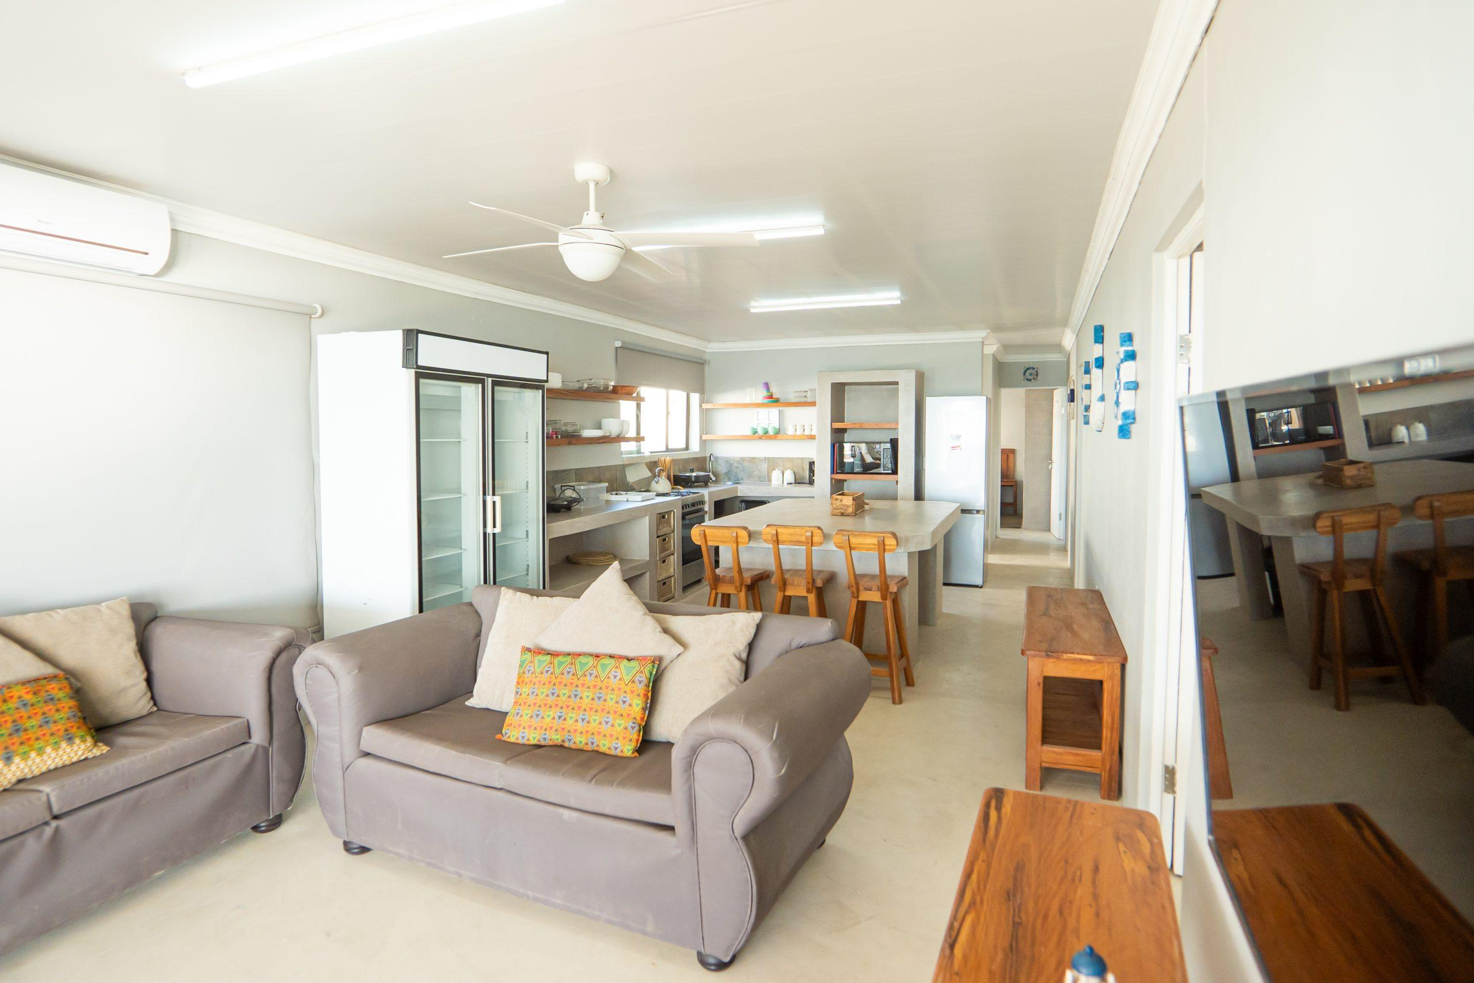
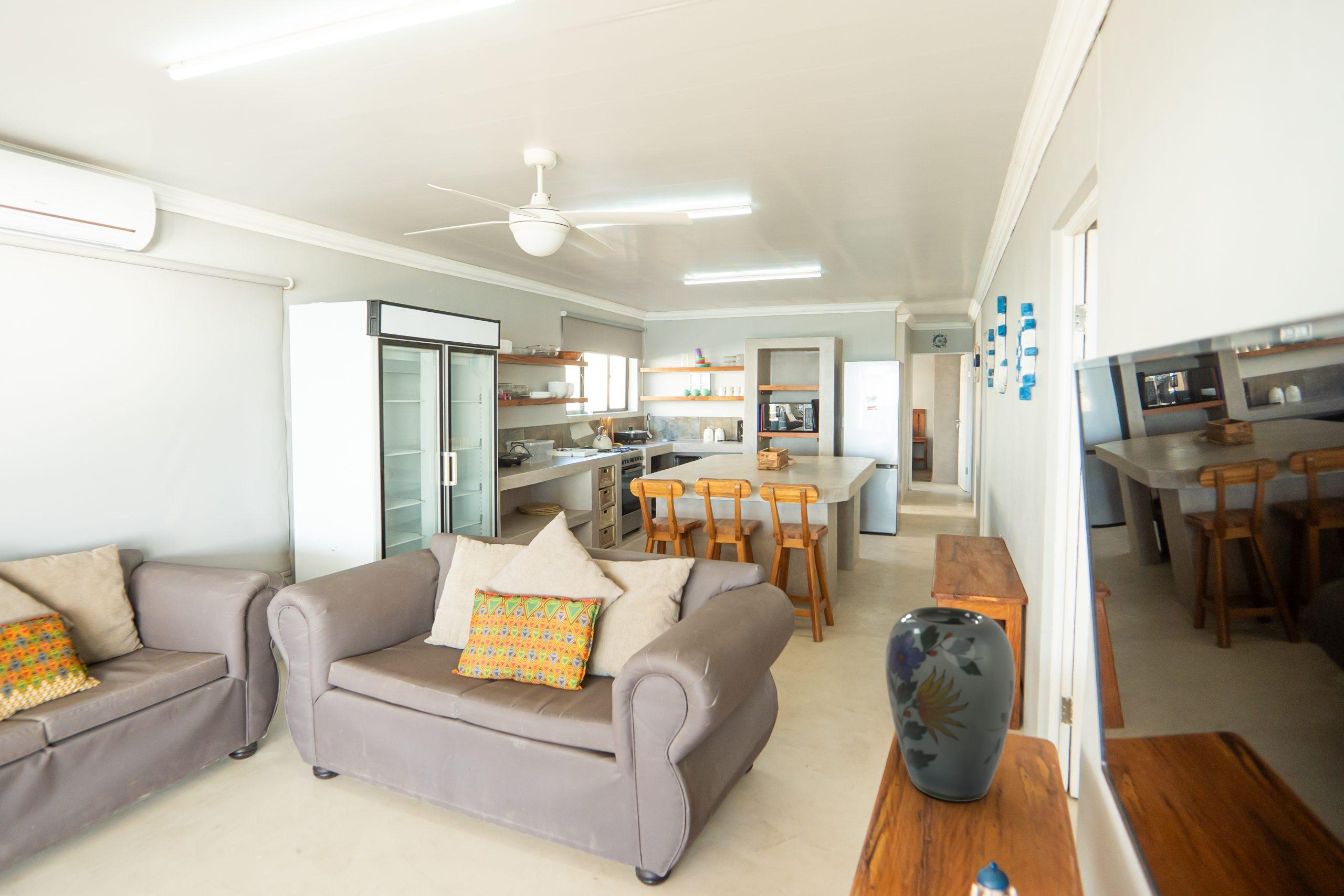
+ vase (948, 700)
